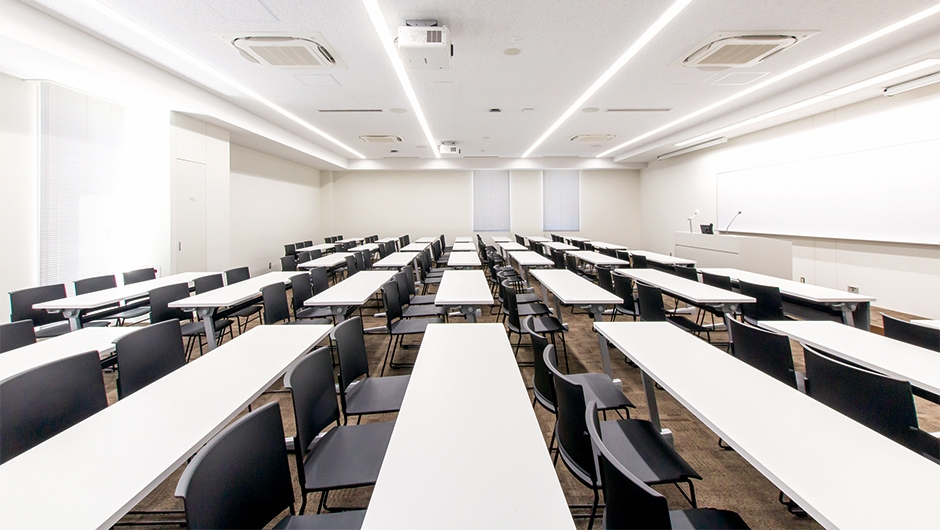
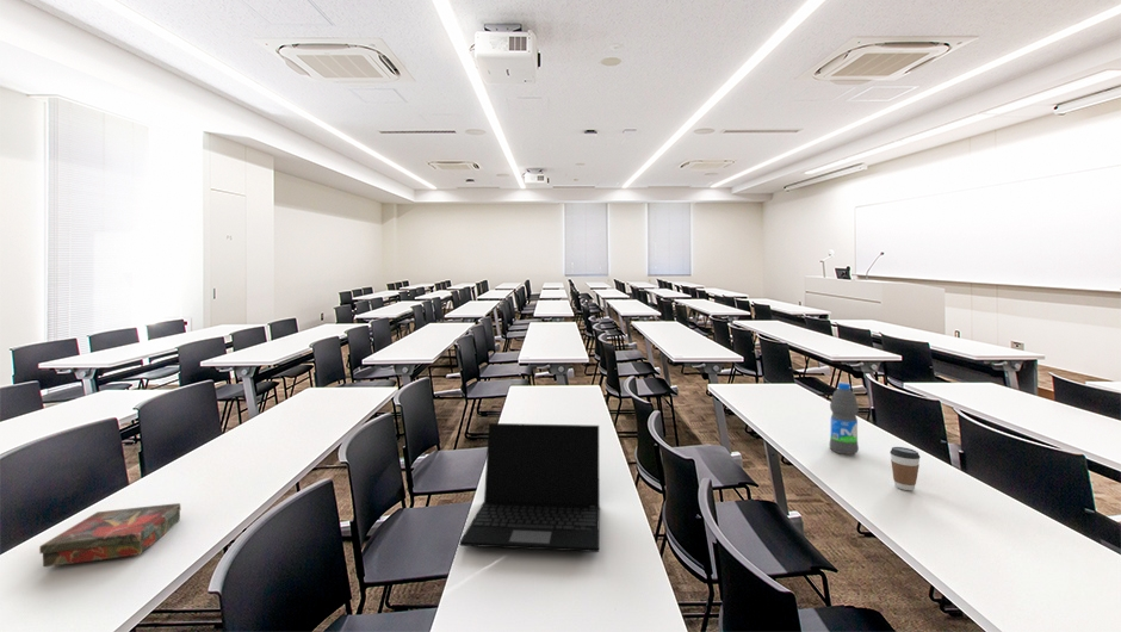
+ coffee cup (904, 467)
+ water bottle (843, 417)
+ book (117, 532)
+ laptop (537, 479)
